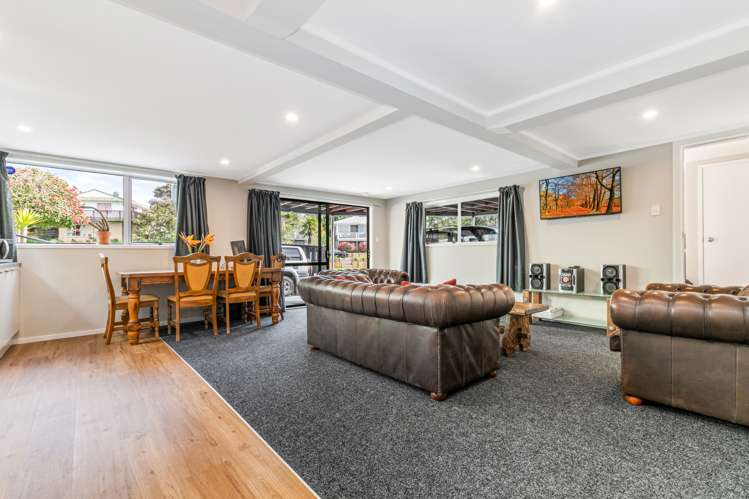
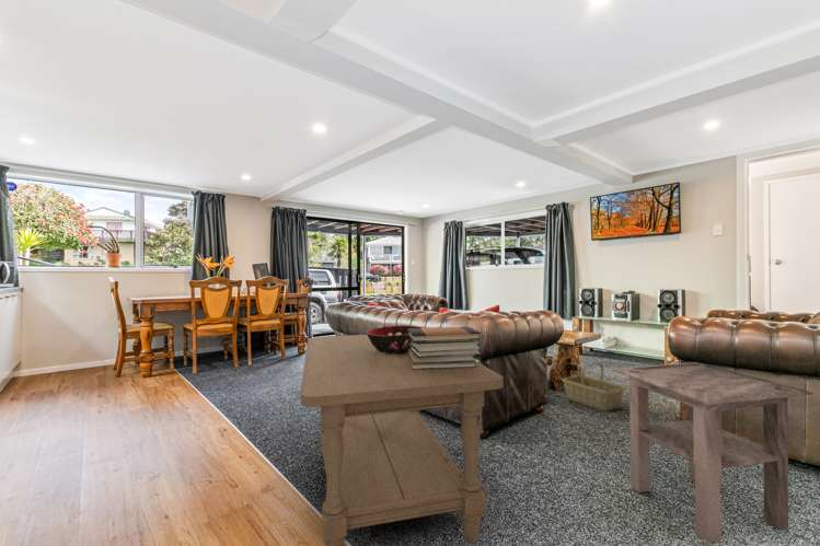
+ decorative bowl (396, 339)
+ coffee table (383, 419)
+ side table (701, 440)
+ book stack (442, 346)
+ basket (592, 383)
